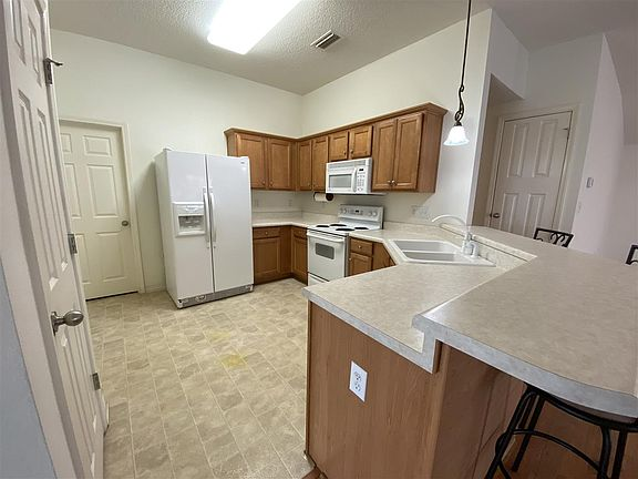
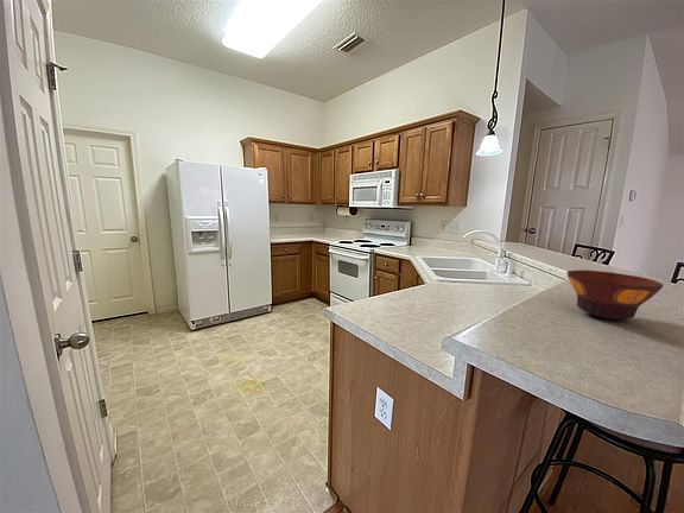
+ bowl (607, 296)
